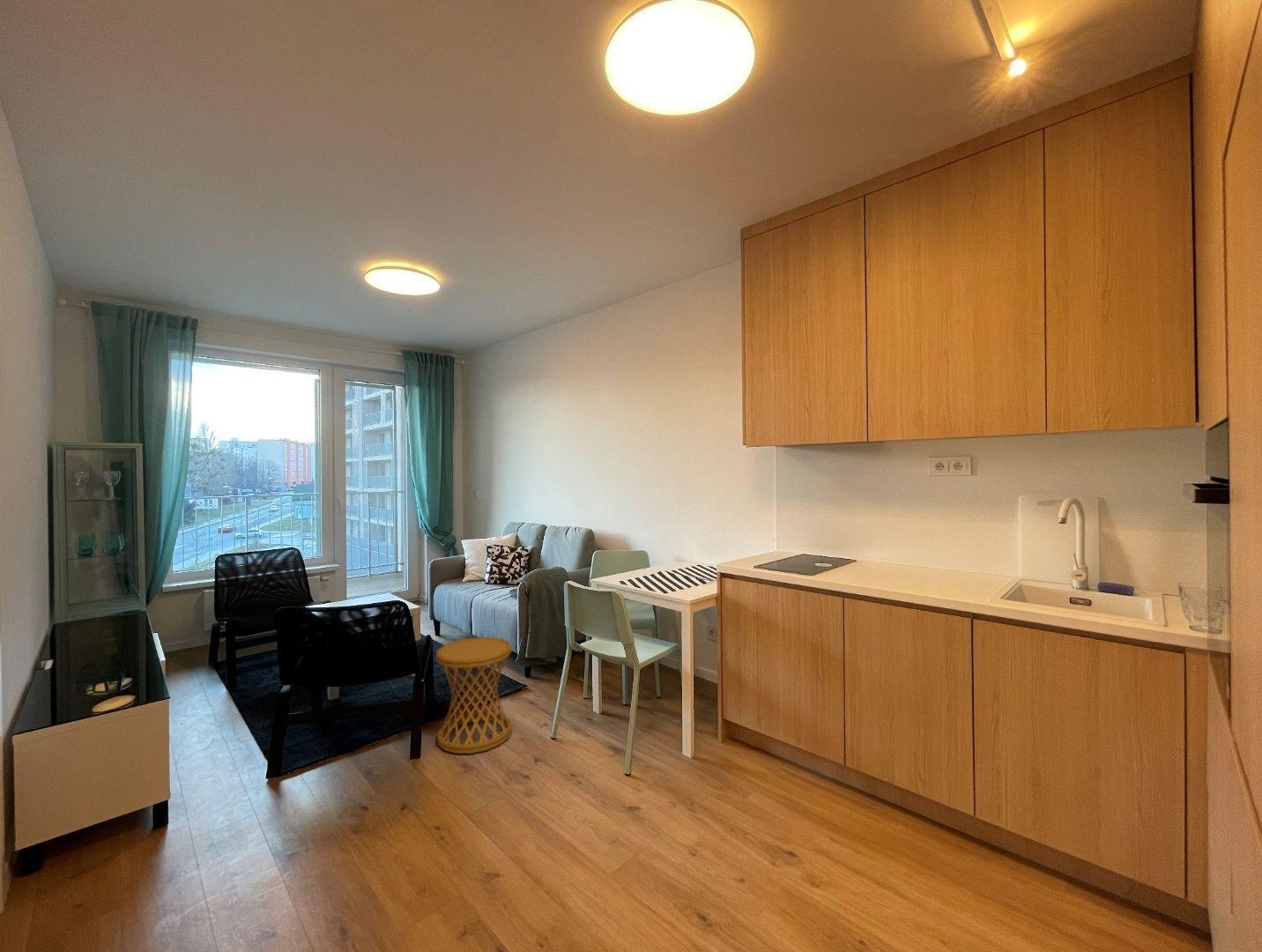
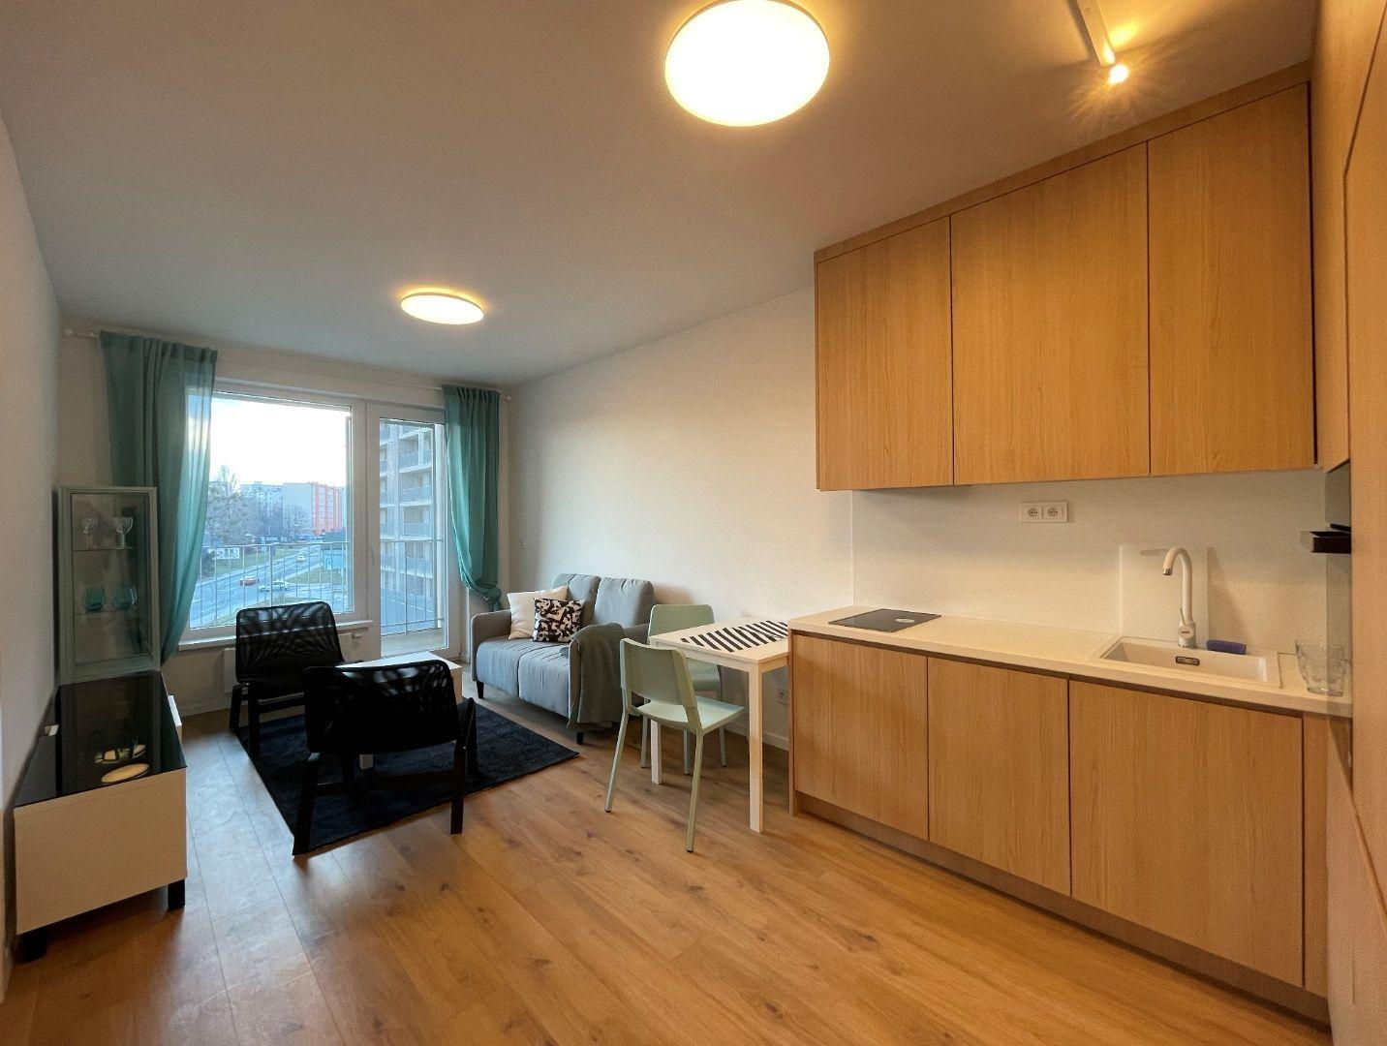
- side table (474, 692)
